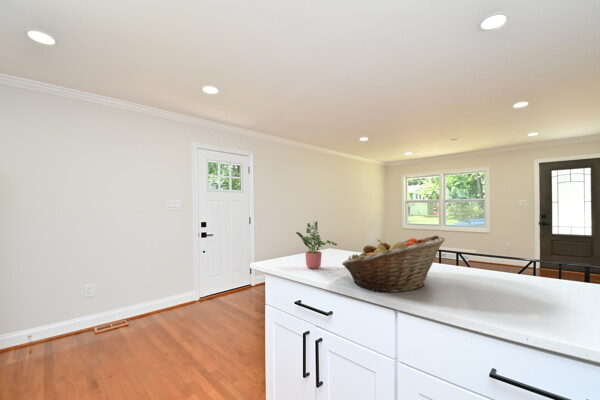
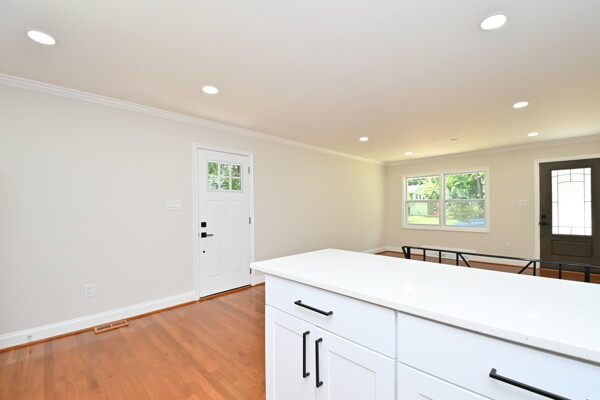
- fruit basket (393, 258)
- potted plant (318, 245)
